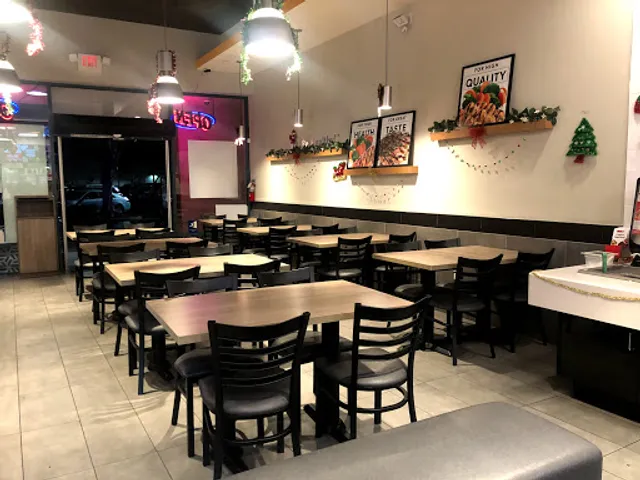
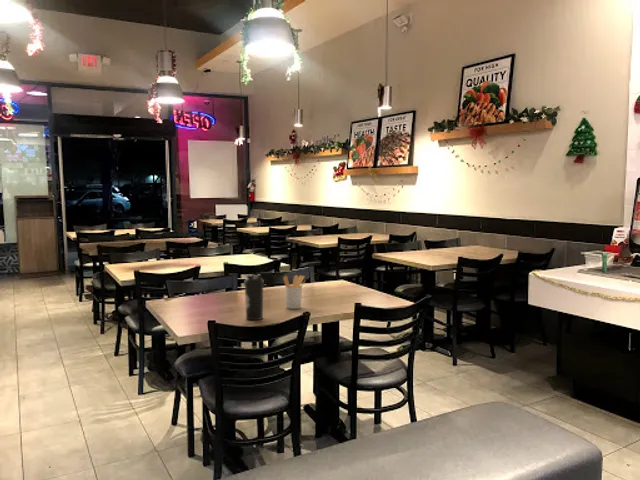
+ utensil holder (295, 290)
+ water bottle (254, 296)
